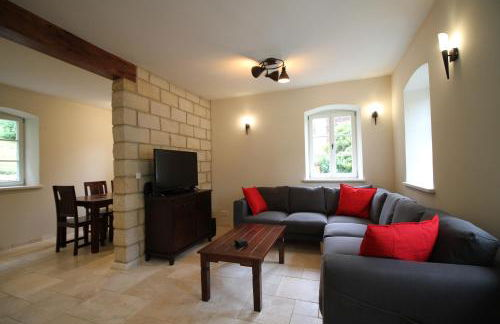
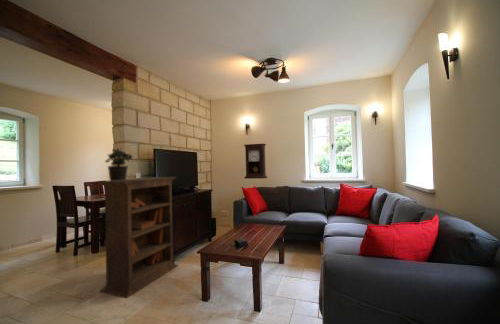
+ bookcase (142, 227)
+ potted plant (119, 163)
+ pendulum clock (254, 161)
